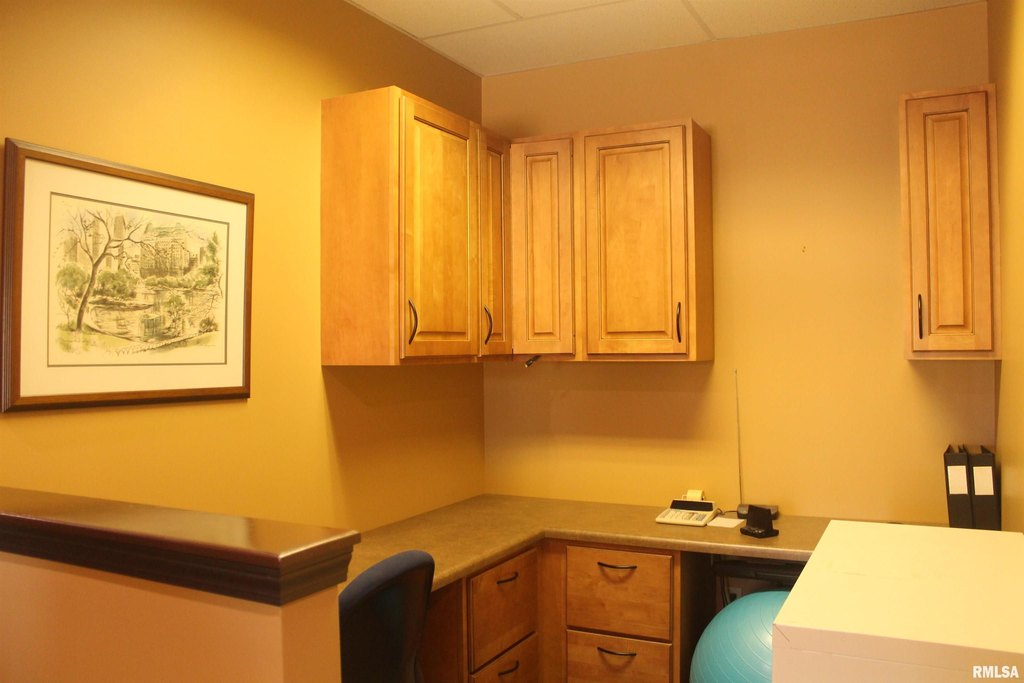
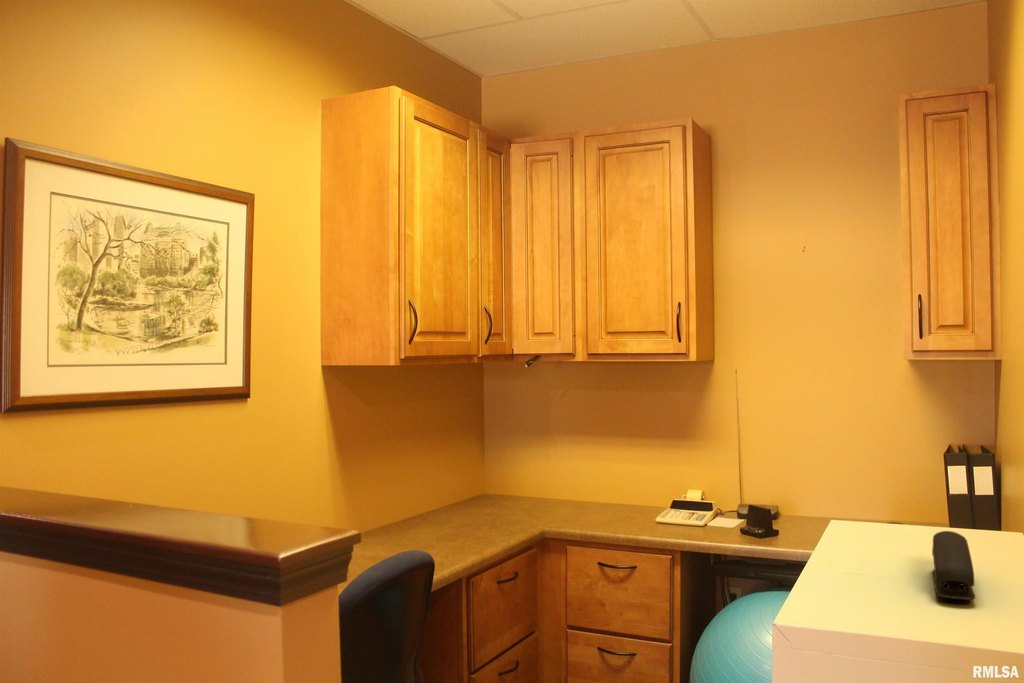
+ stapler (951, 562)
